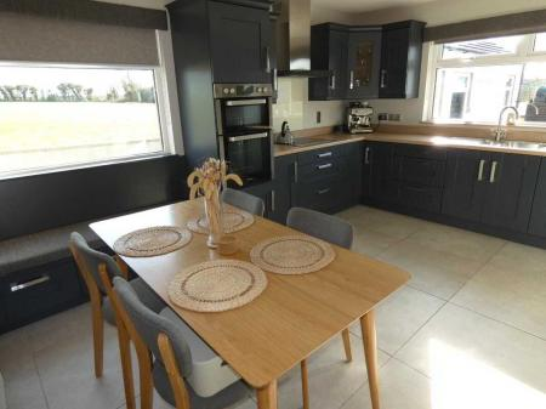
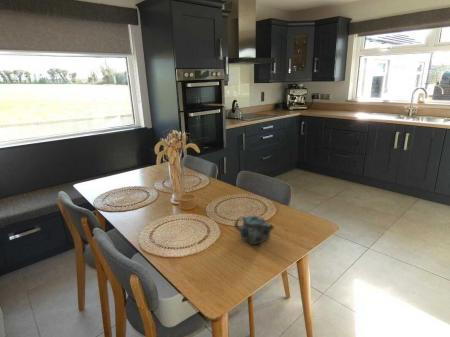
+ chinaware (253, 227)
